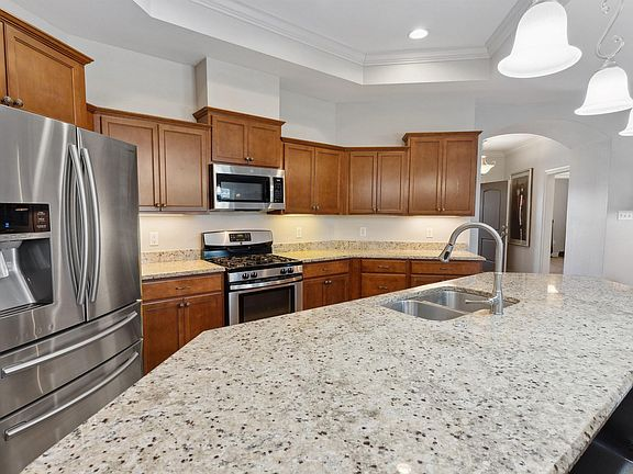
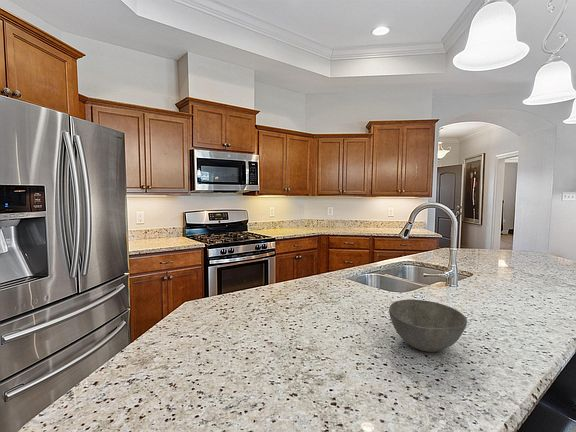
+ bowl (425, 327)
